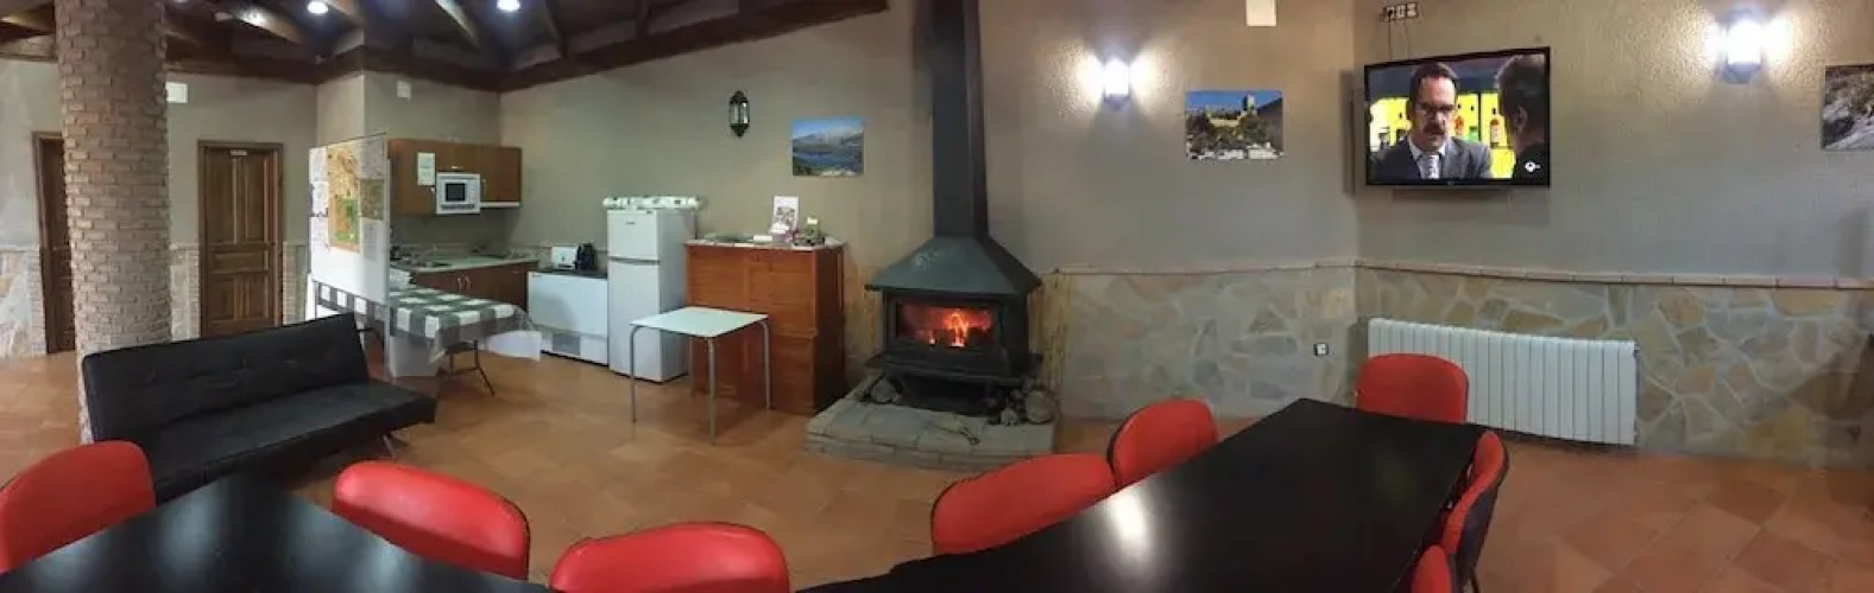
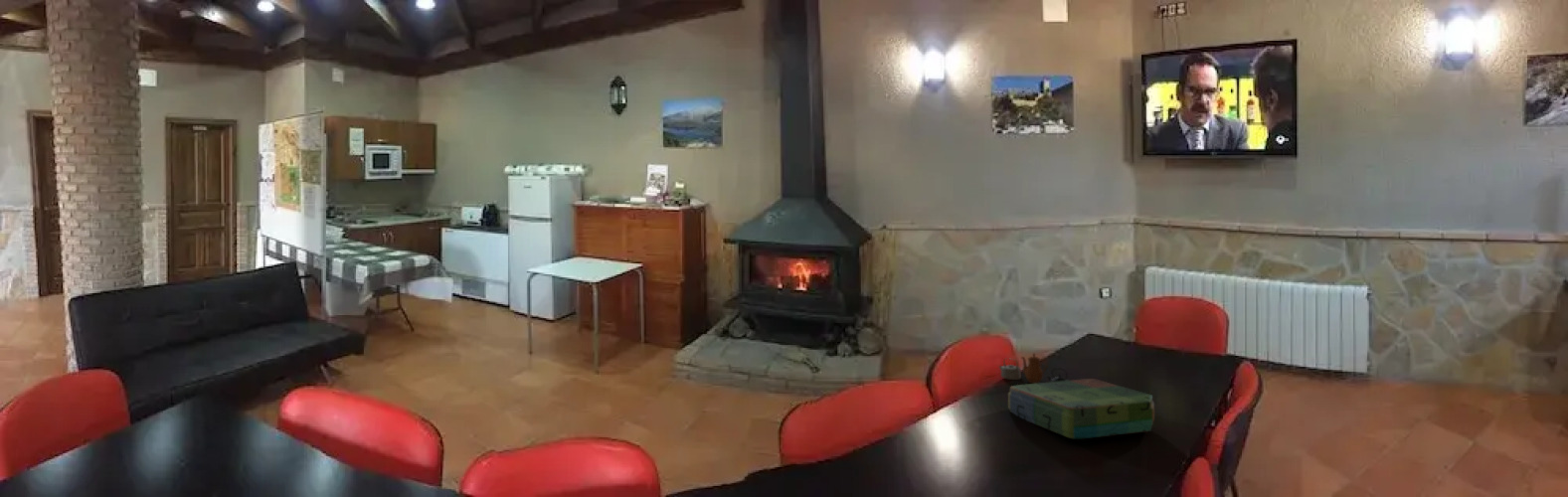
+ board game (1084, 406)
+ teapot (1032, 367)
